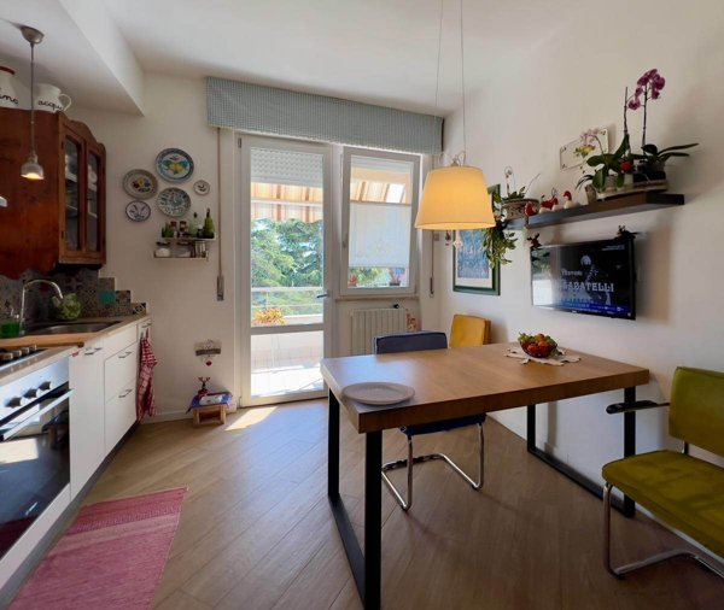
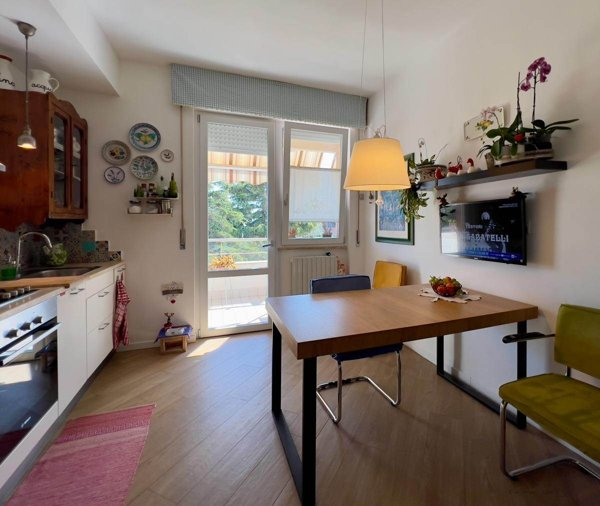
- plate (378, 393)
